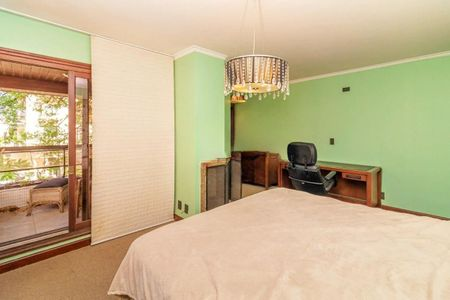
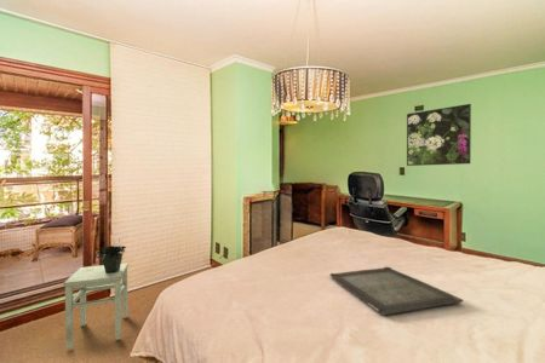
+ stool (99, 301)
+ serving tray (388, 286)
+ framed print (436, 137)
+ potted plant (111, 248)
